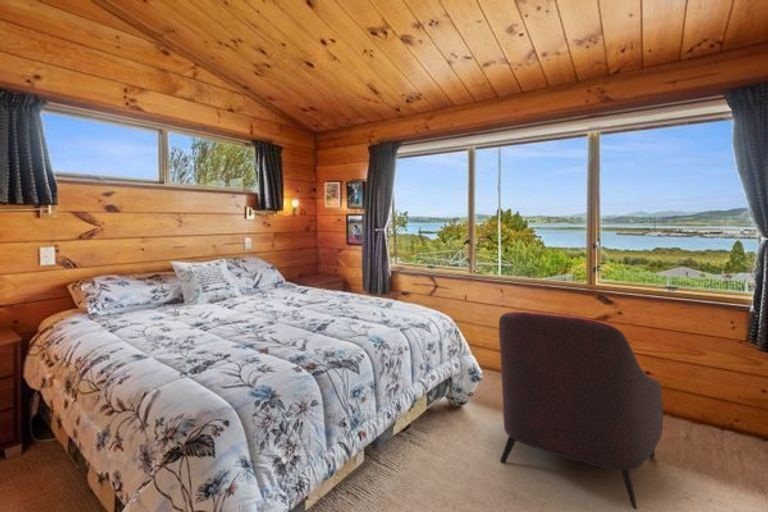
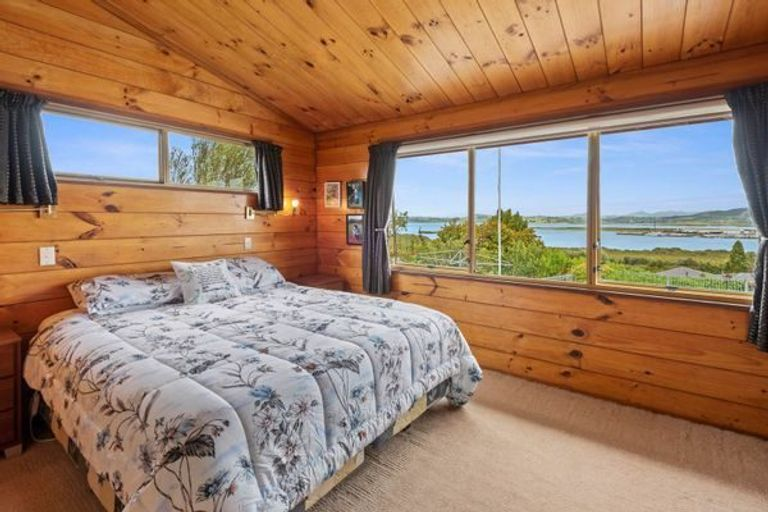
- armchair (572, 385)
